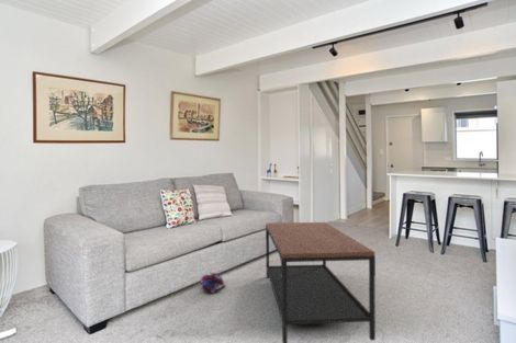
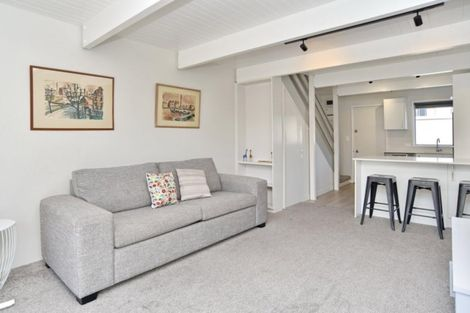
- coffee table (309, 268)
- plush toy (211, 281)
